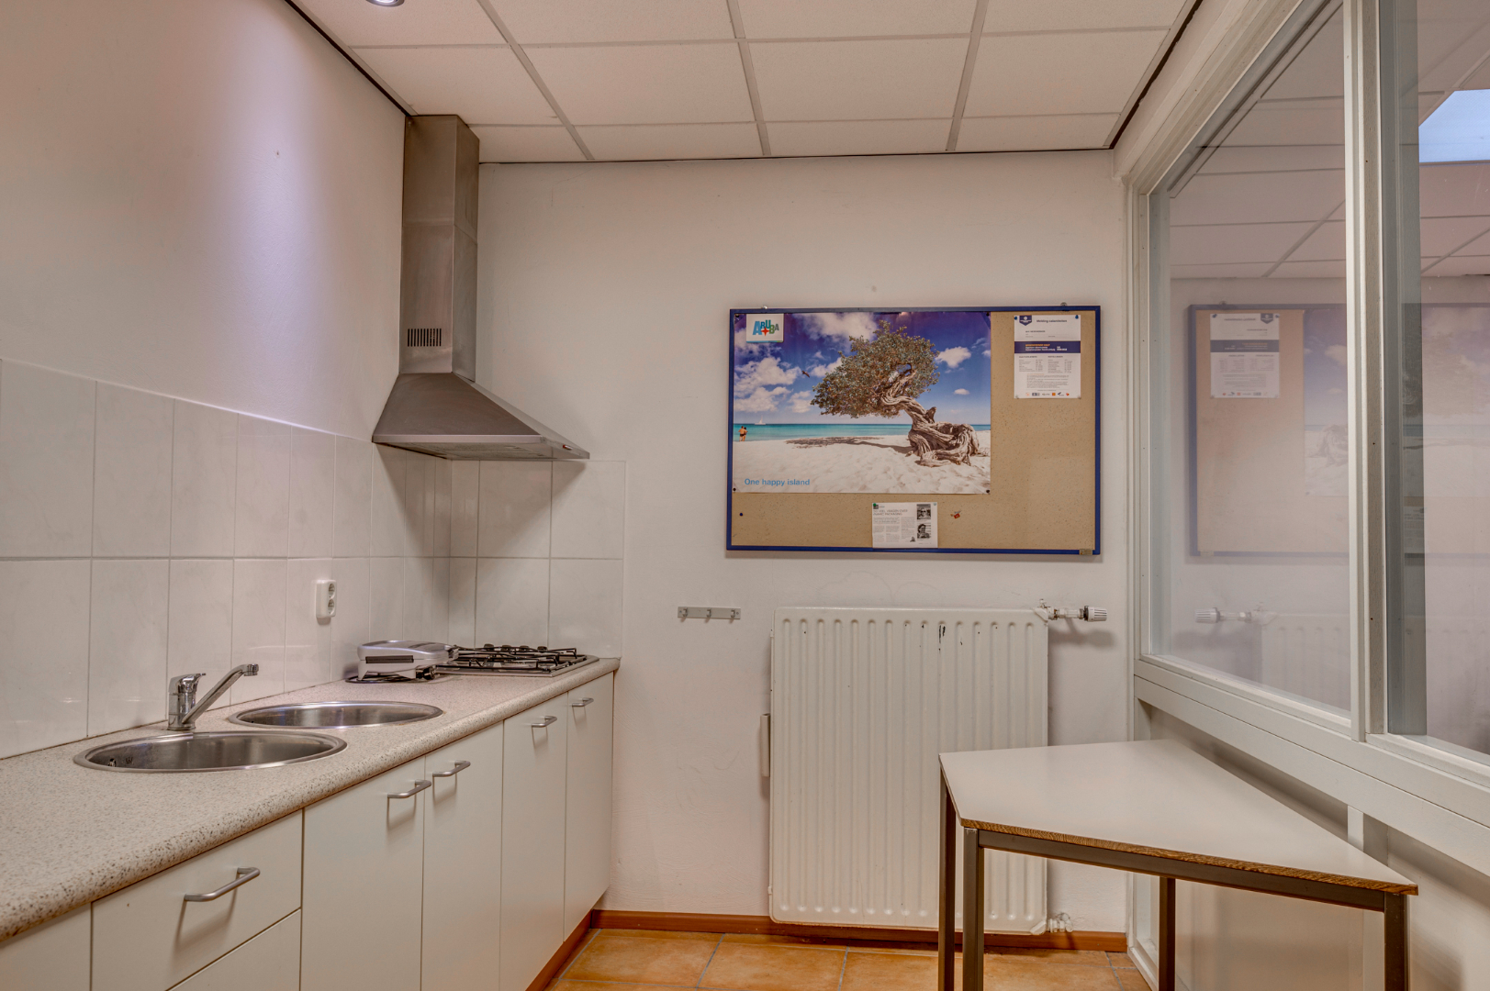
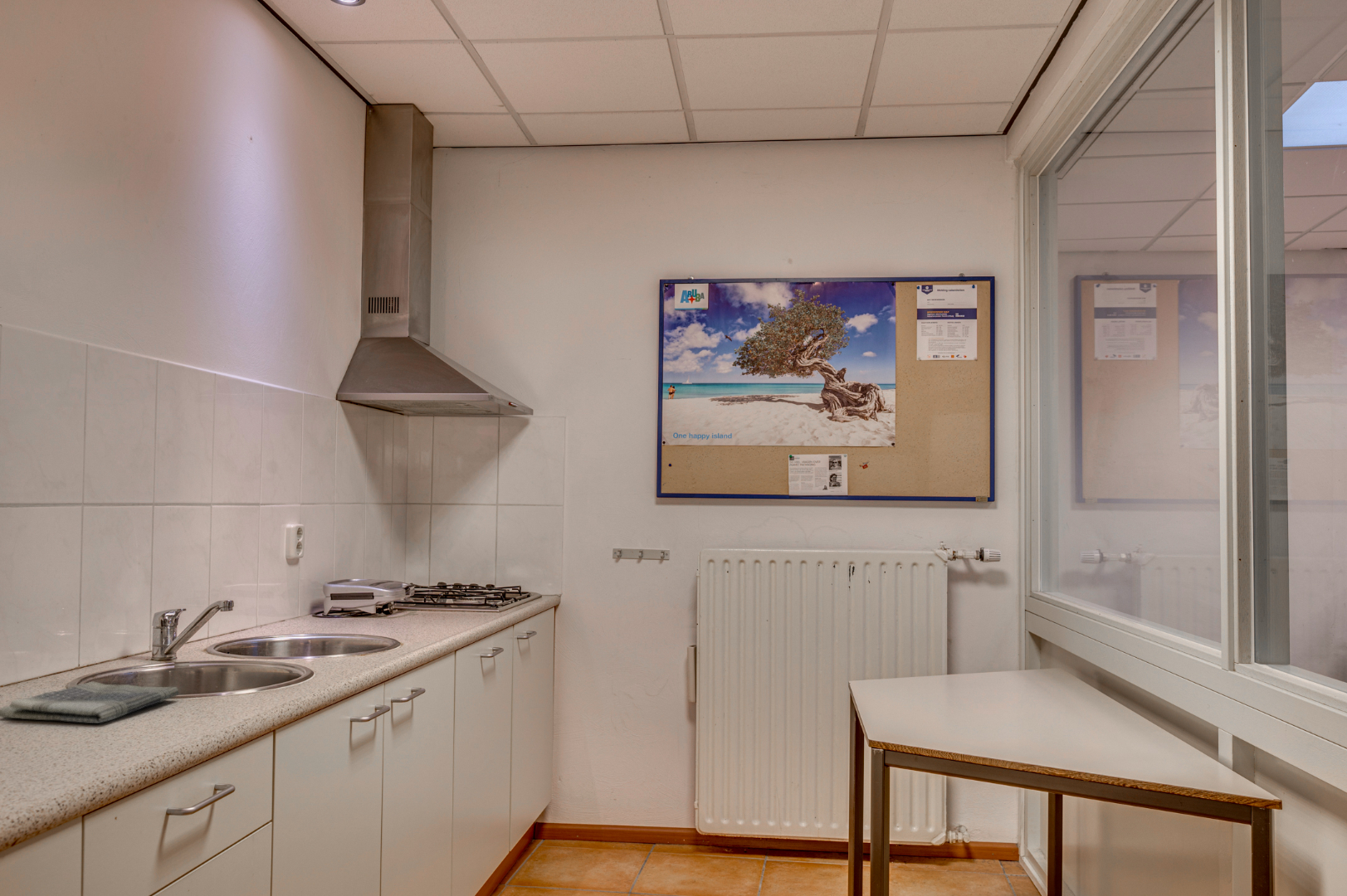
+ dish towel (92, 698)
